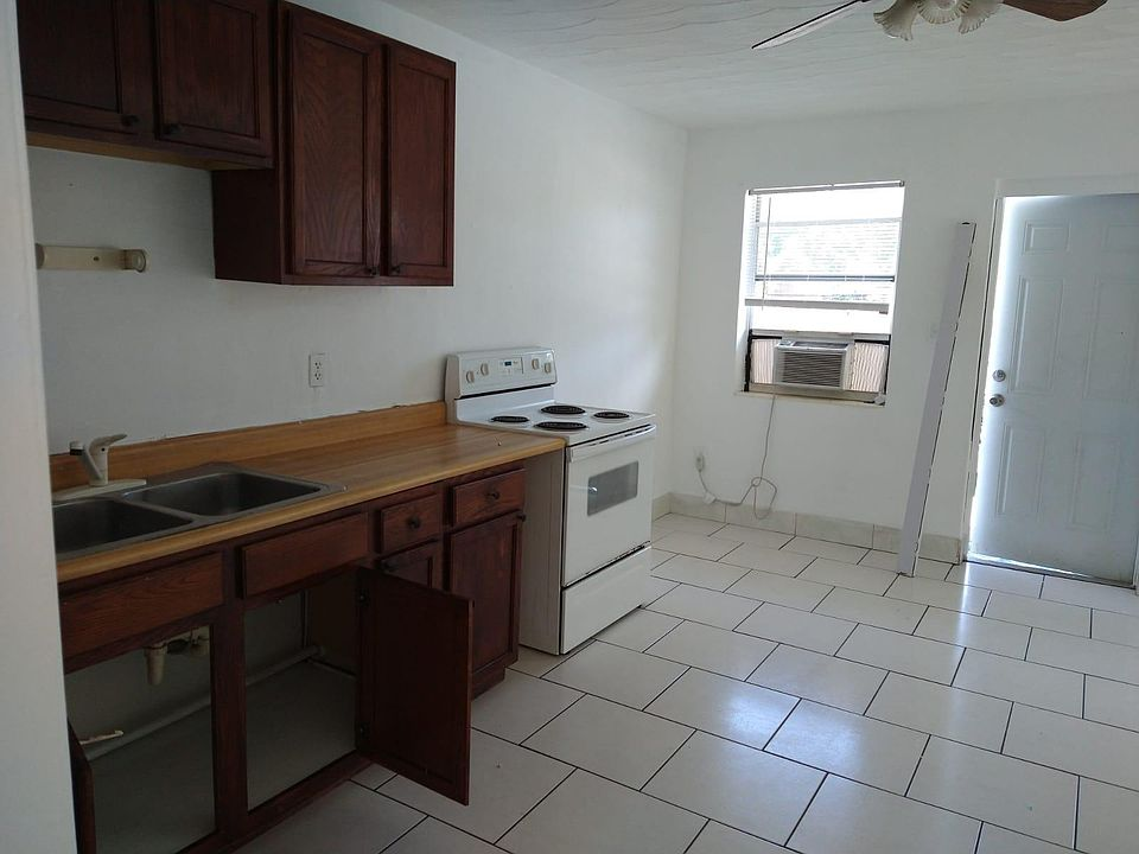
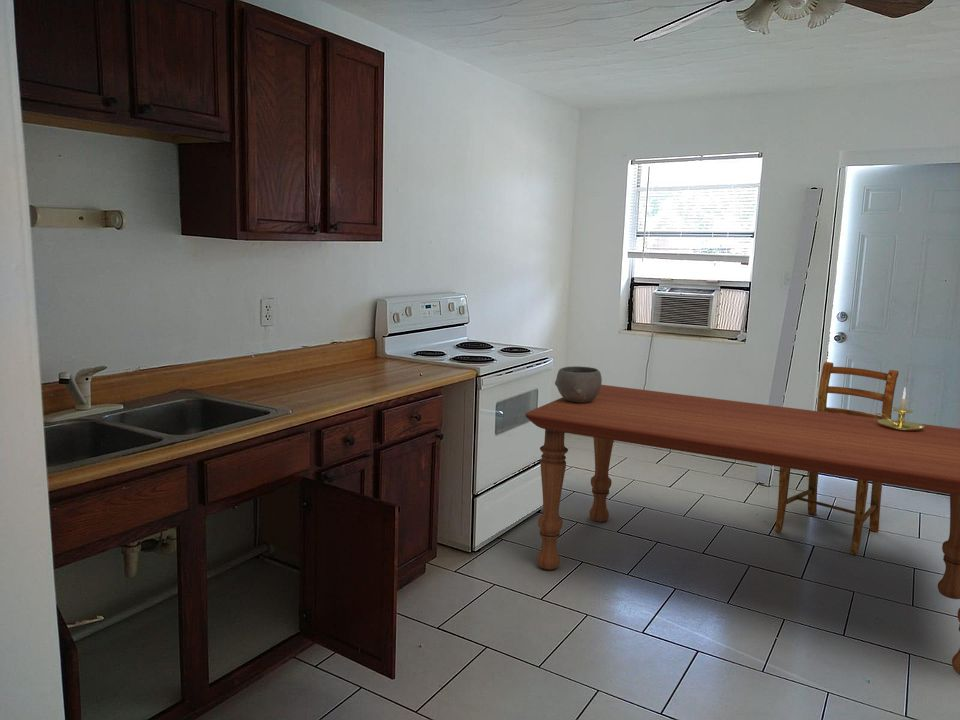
+ candle holder (898, 408)
+ bowl (578, 384)
+ dining table (759, 463)
+ chair (817, 473)
